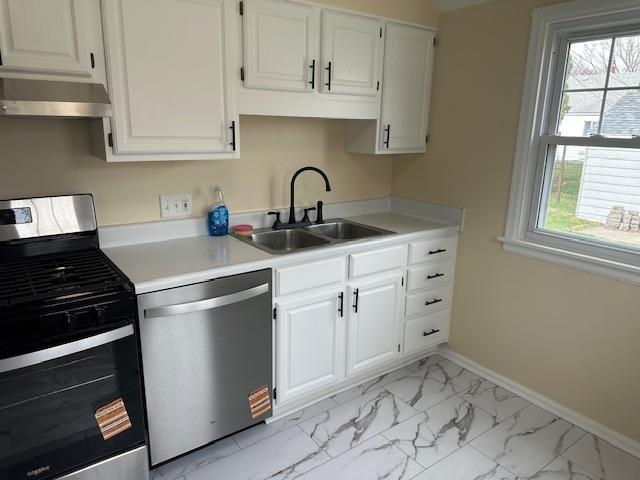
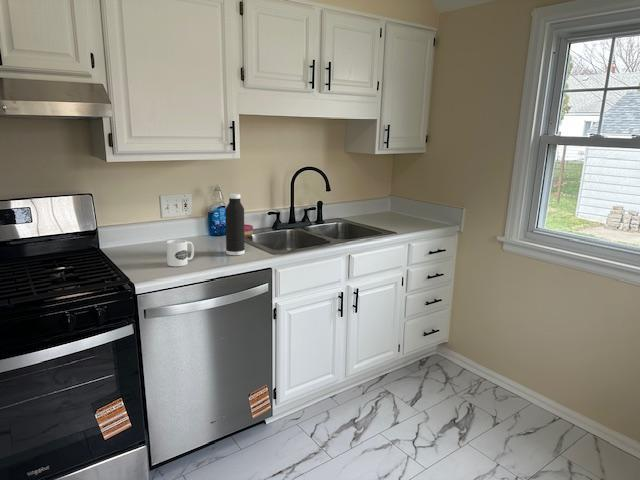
+ water bottle (235, 224)
+ mug (181, 252)
